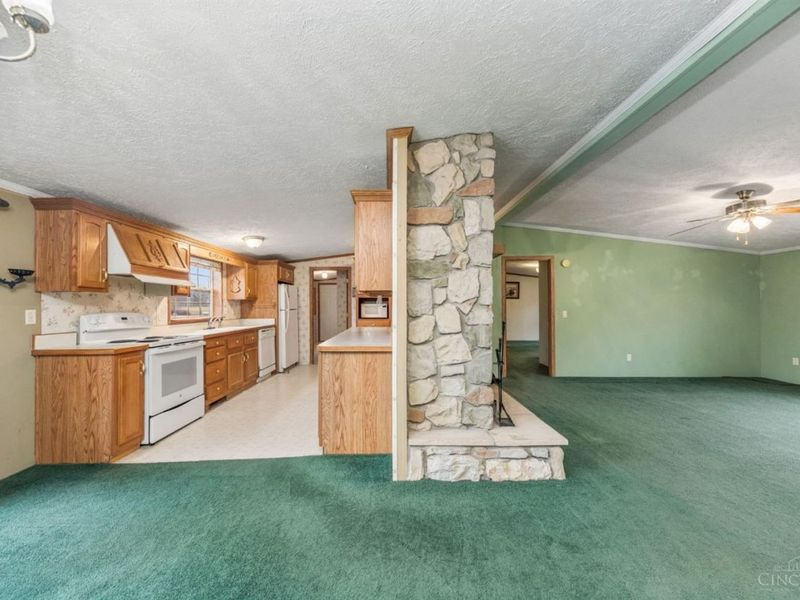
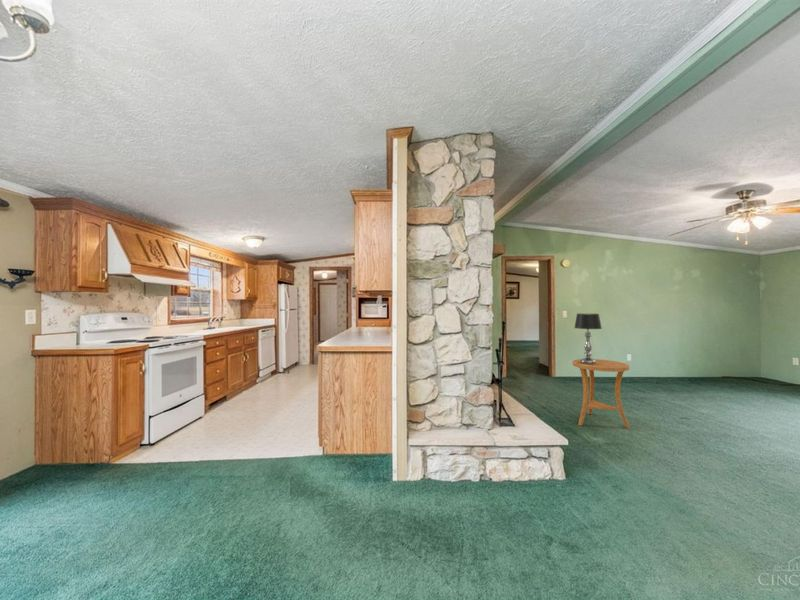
+ side table (593, 392)
+ table lamp (587, 338)
